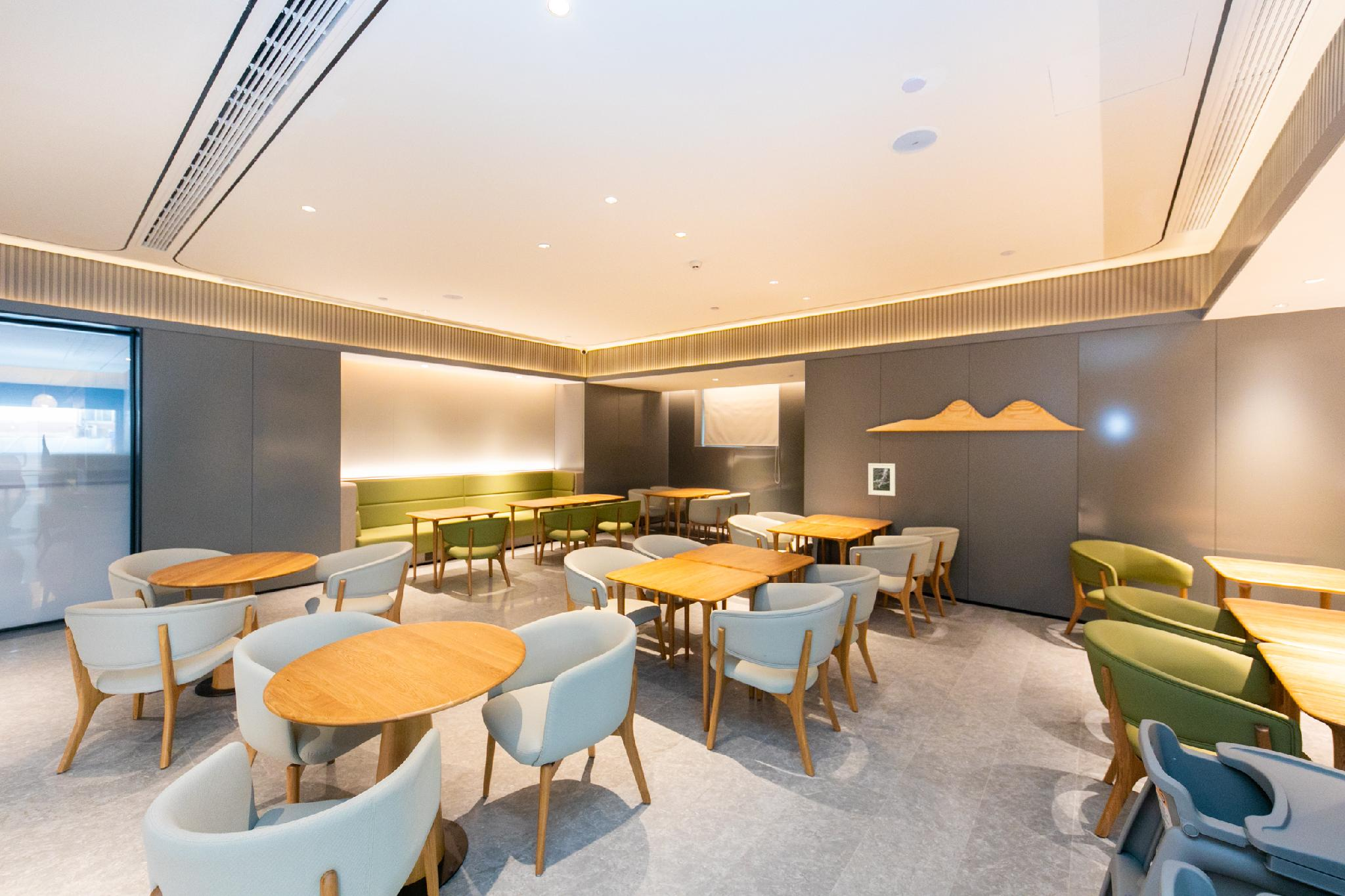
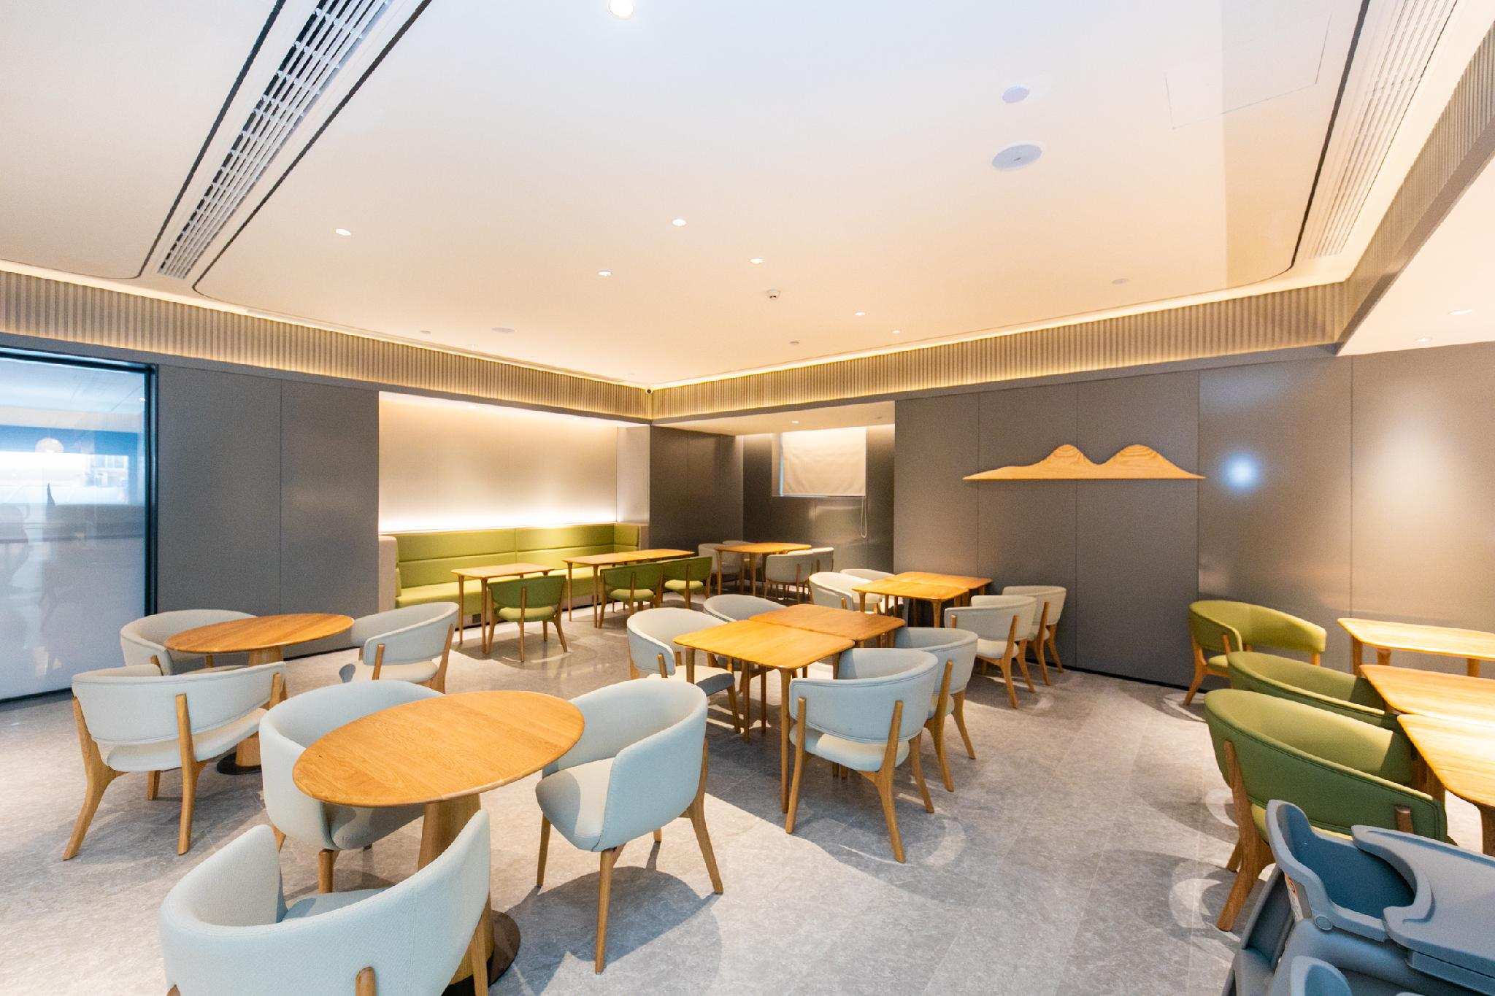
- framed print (881, 479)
